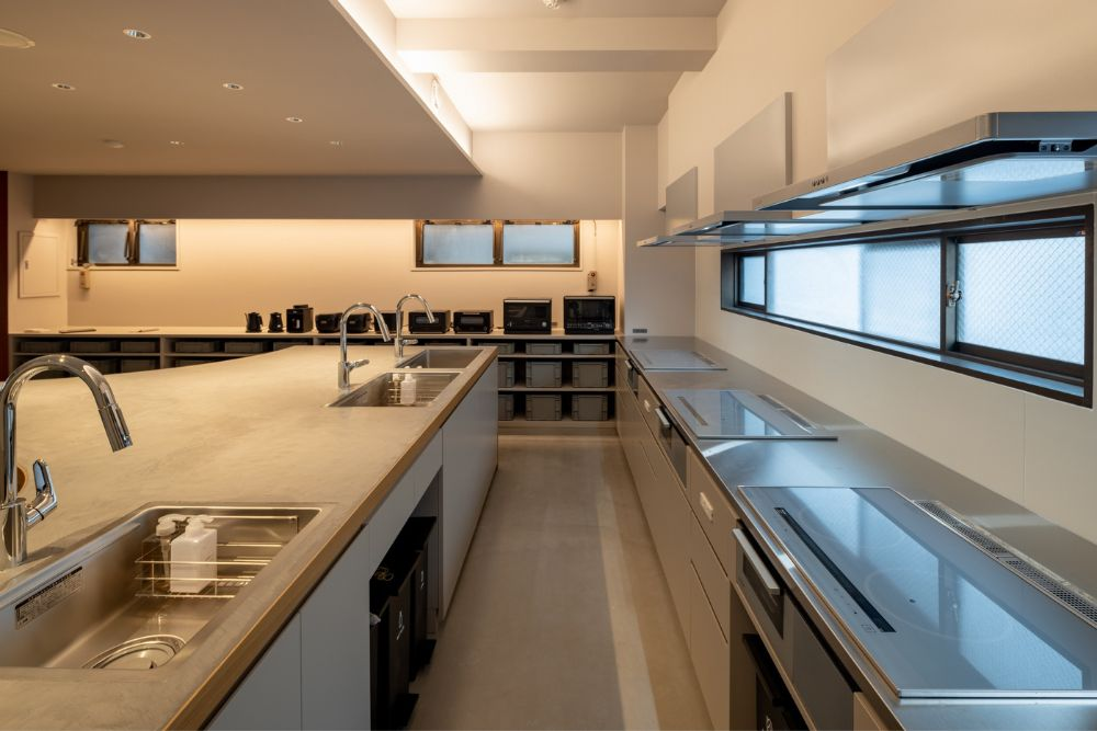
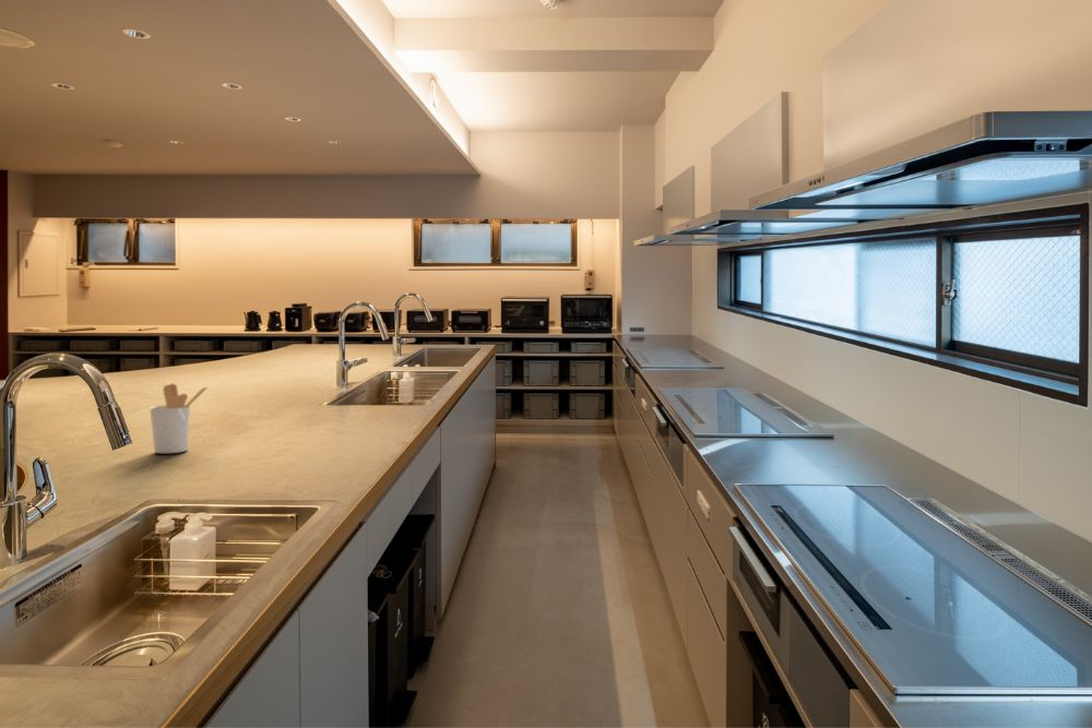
+ utensil holder (180, 417)
